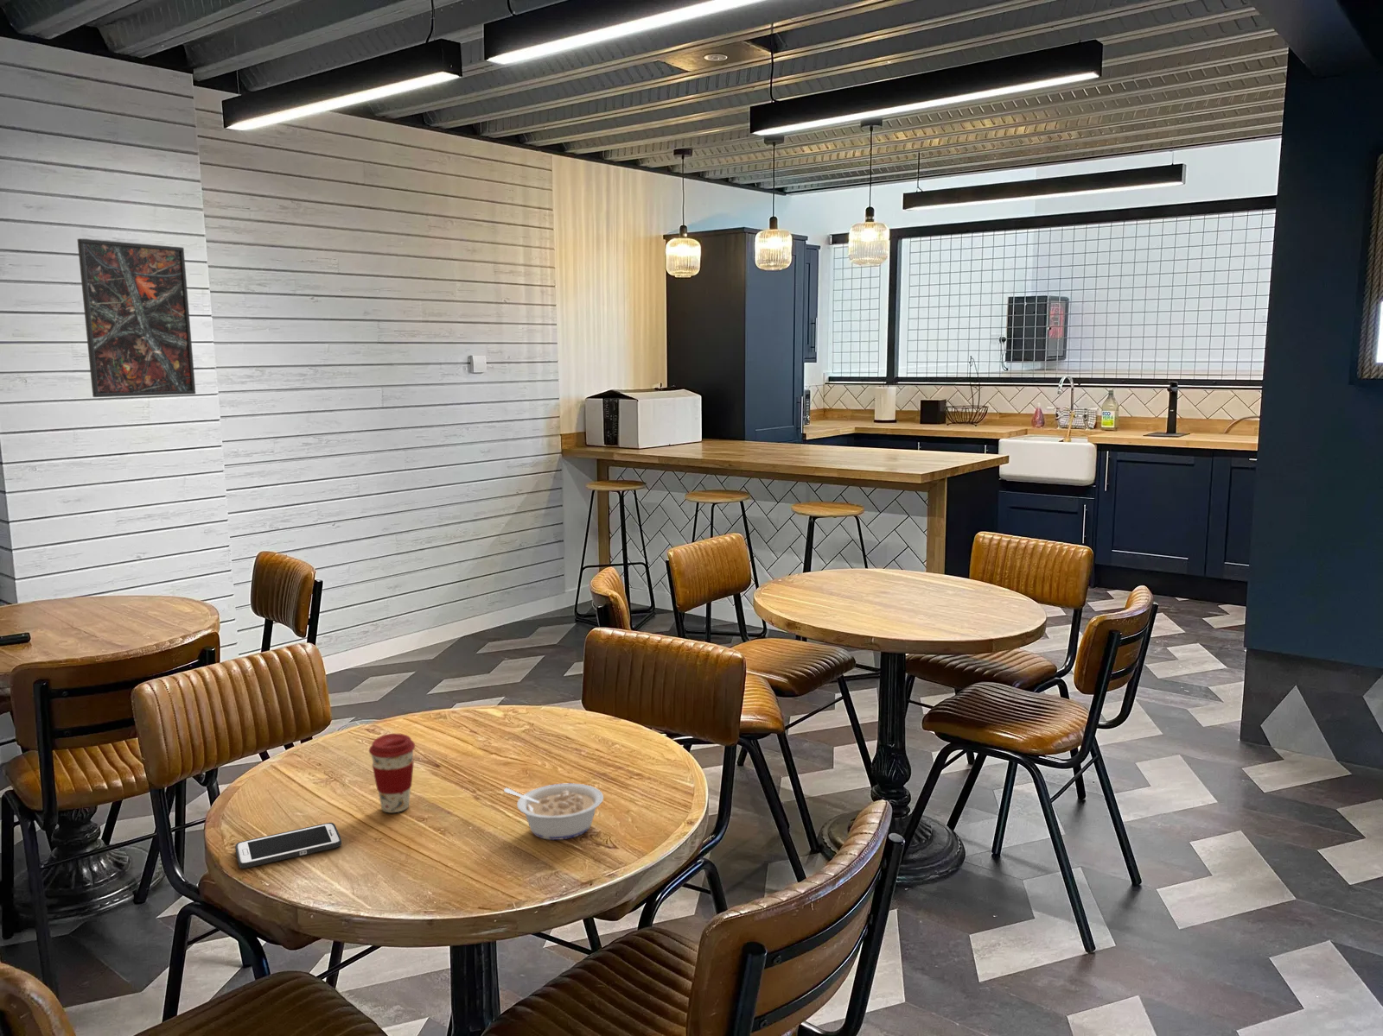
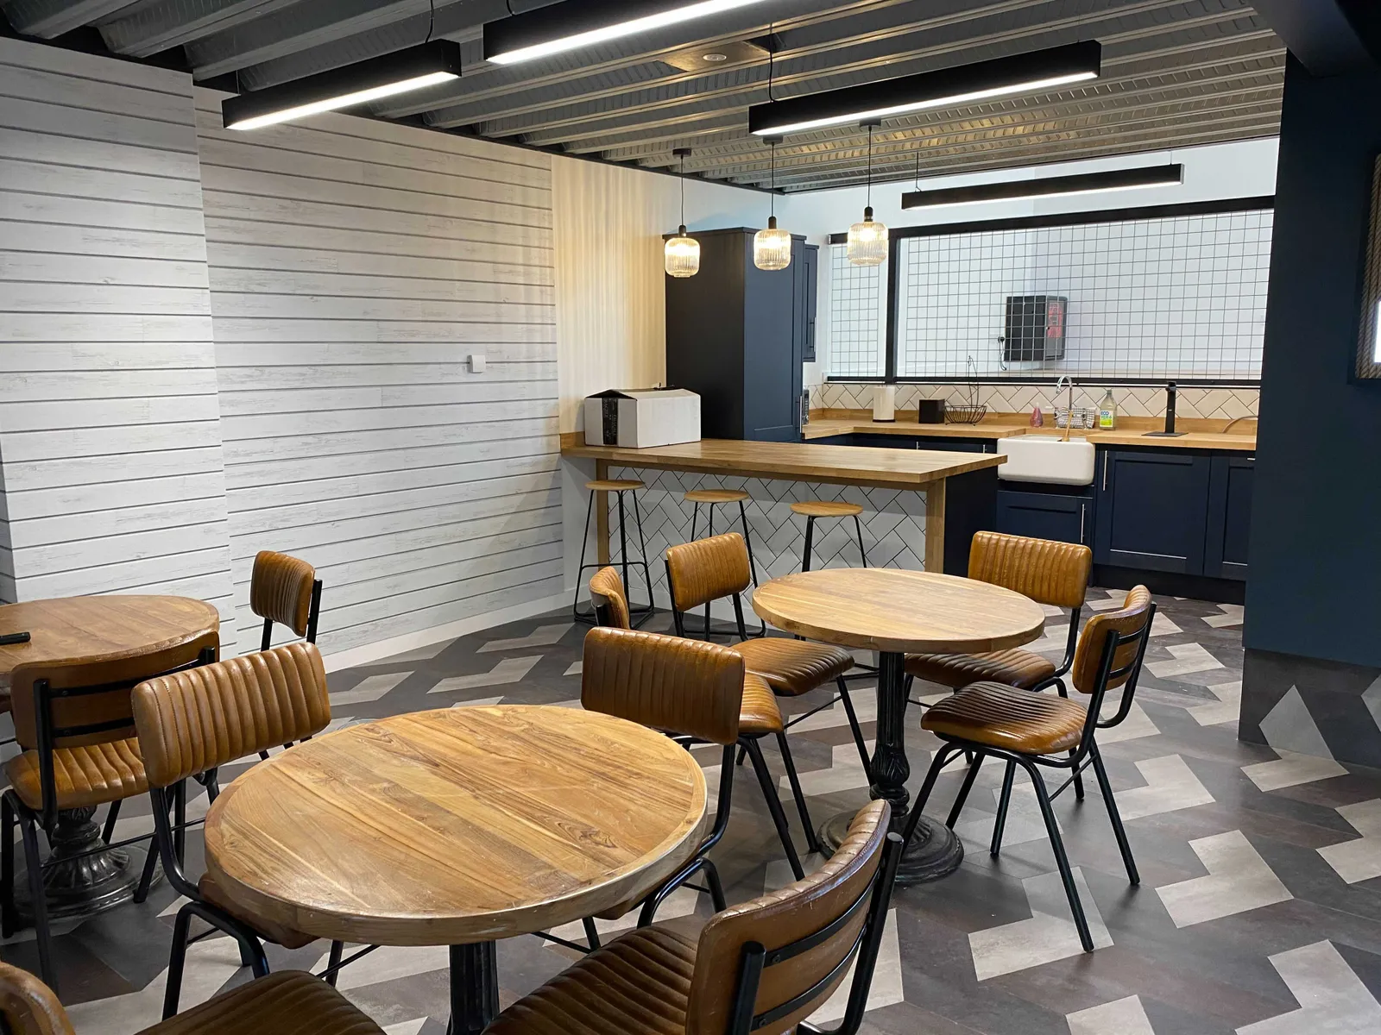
- legume (556, 811)
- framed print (139, 320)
- coffee cup (393, 774)
- cell phone (289, 844)
